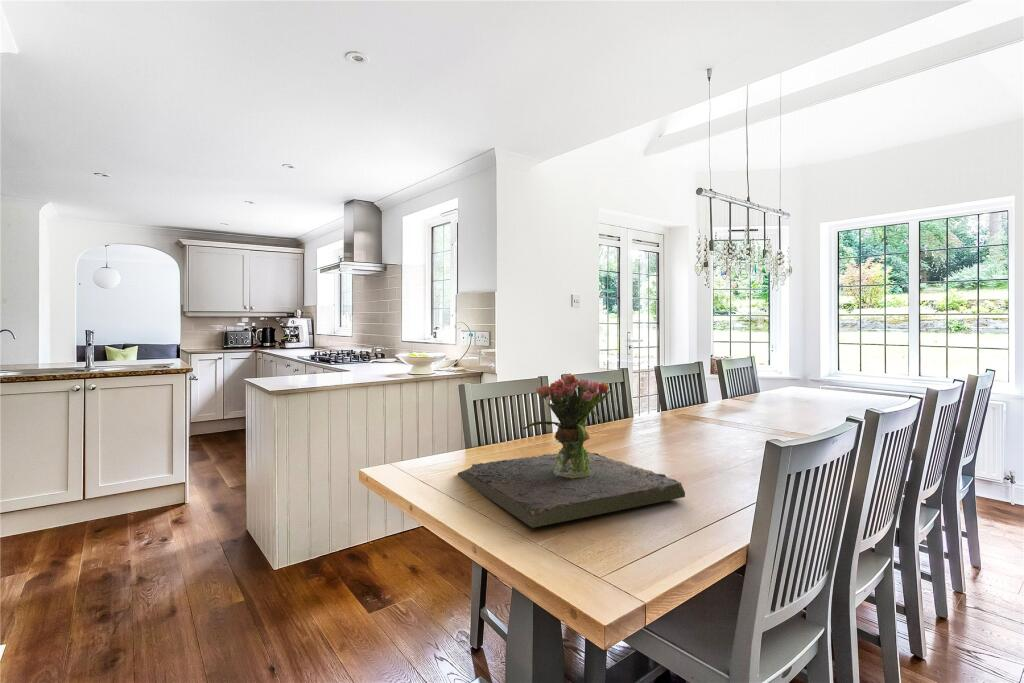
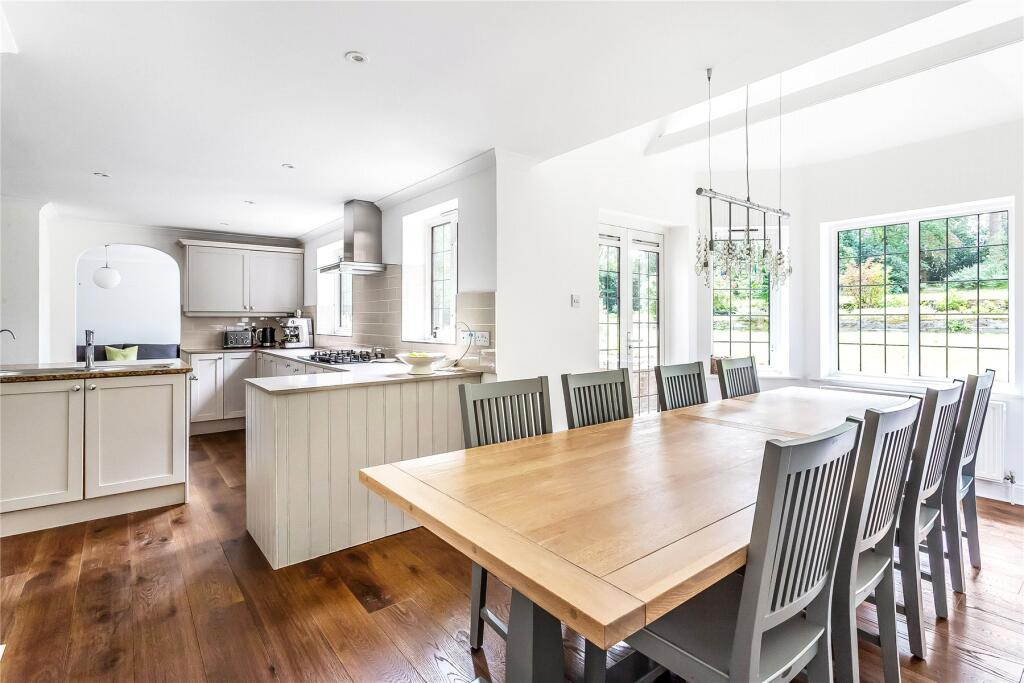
- flower arrangement (563, 430)
